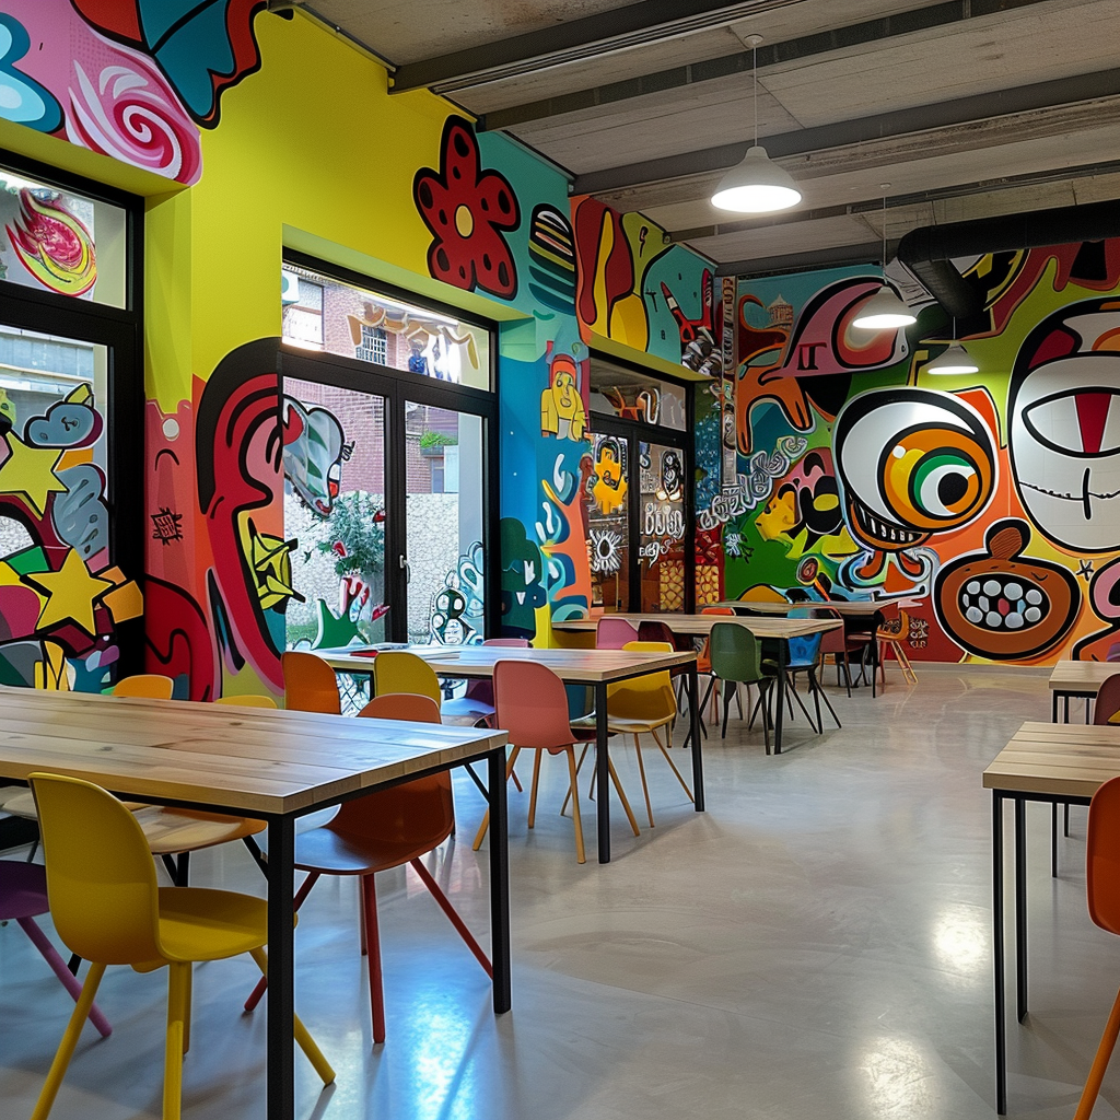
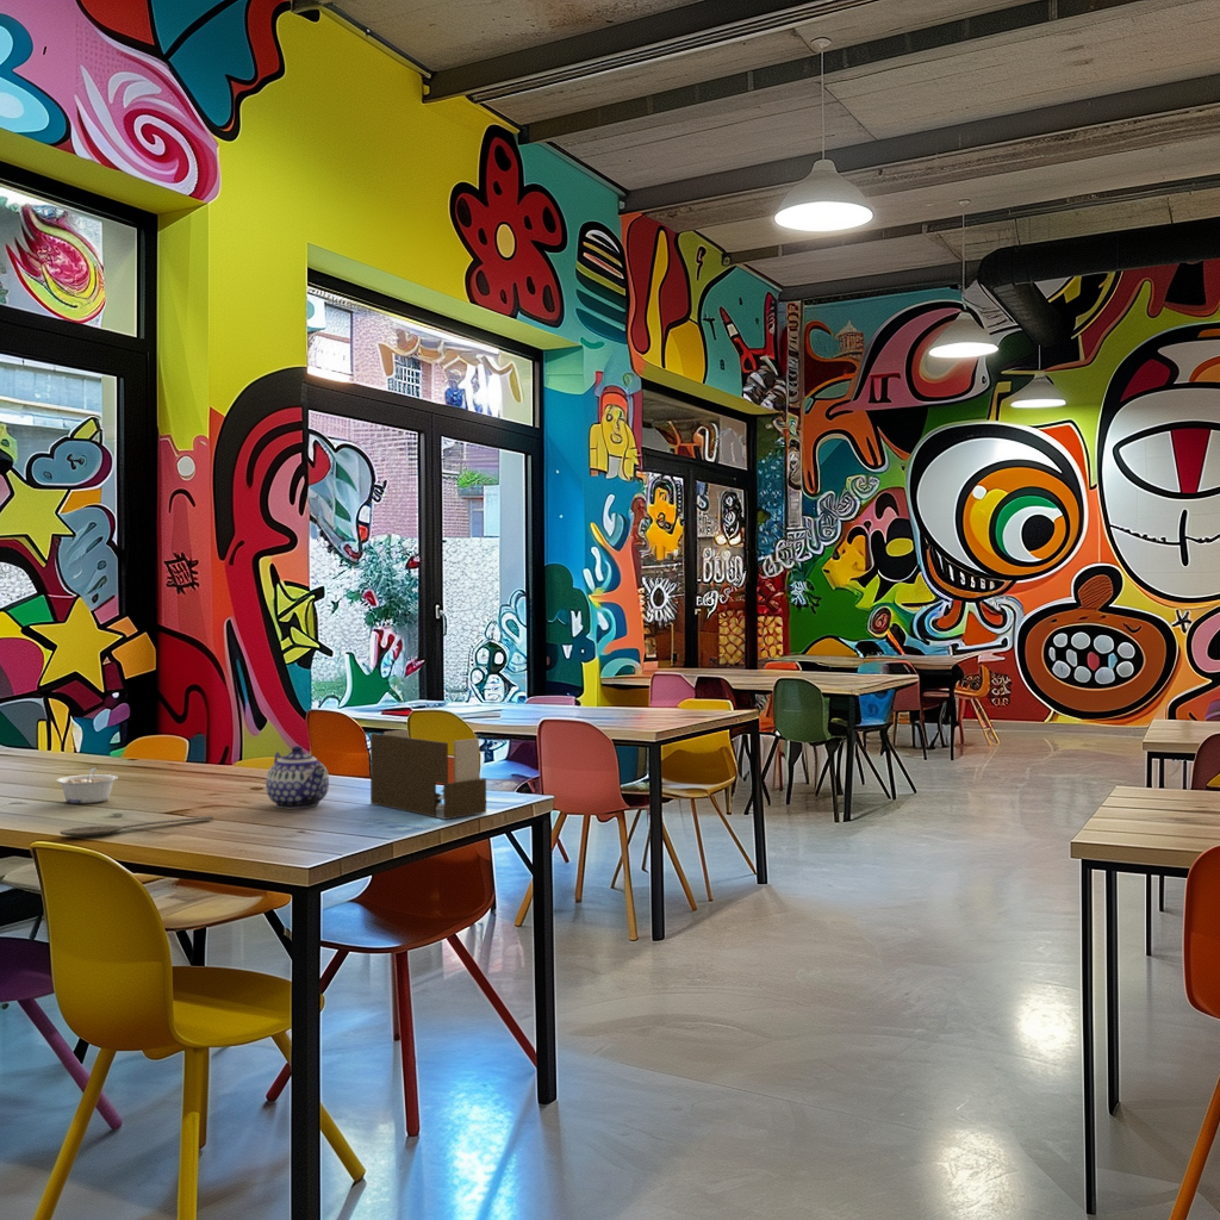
+ wooden spoon (139, 824)
+ legume (86, 786)
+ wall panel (427, 771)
+ teapot (297, 774)
